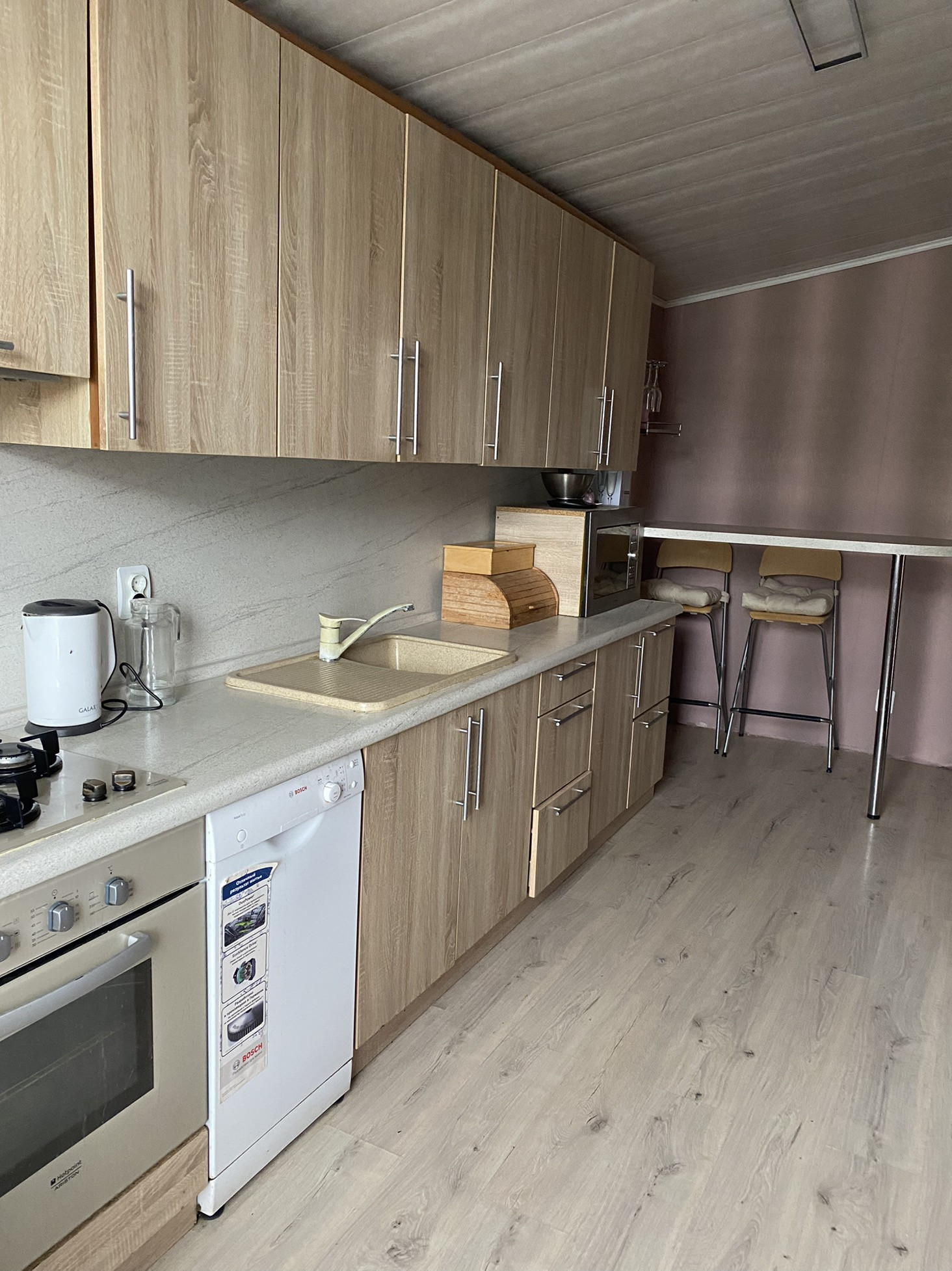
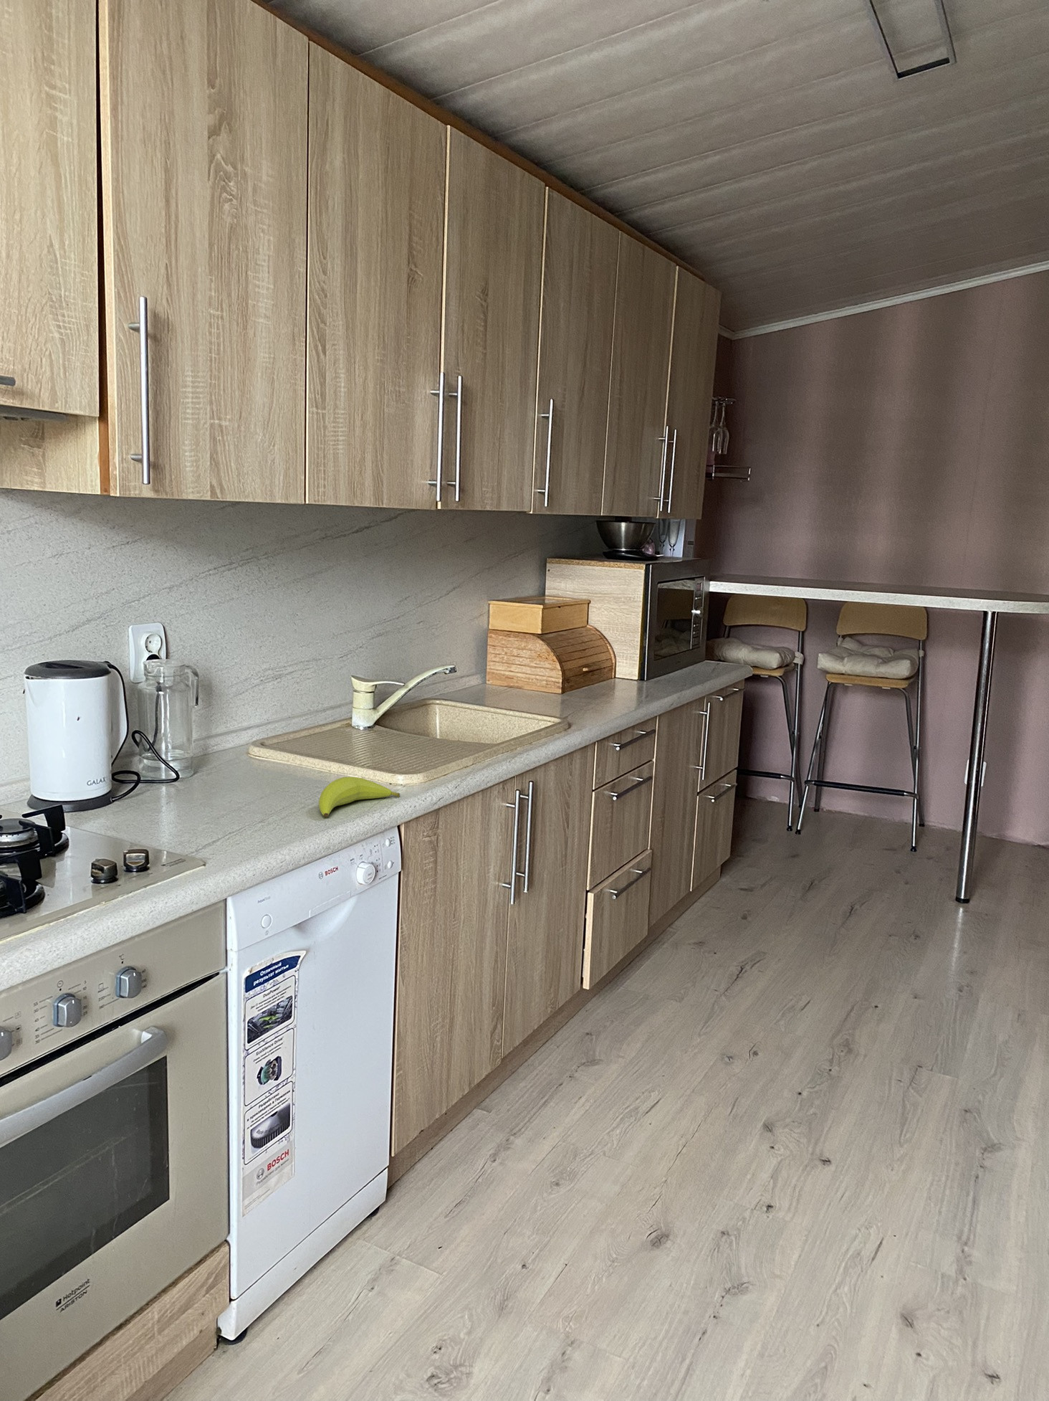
+ banana (353, 791)
